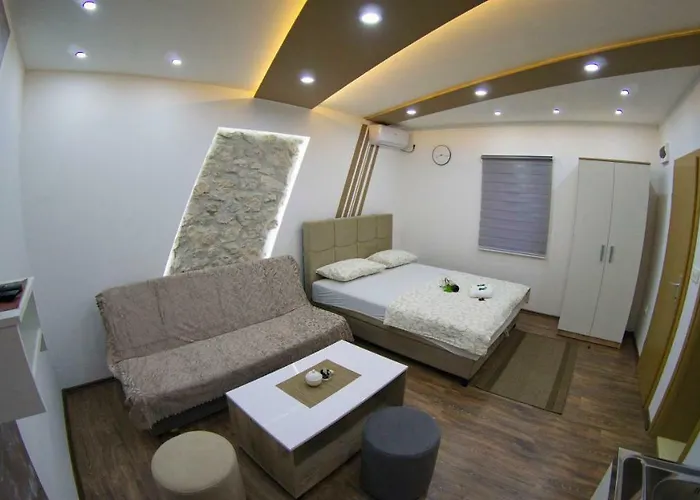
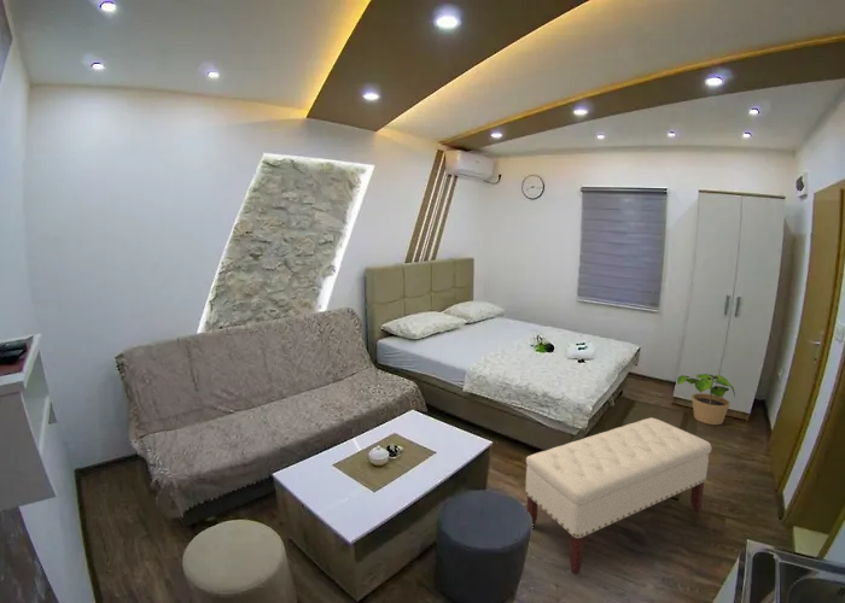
+ bench (617, 484)
+ potted plant (704, 397)
